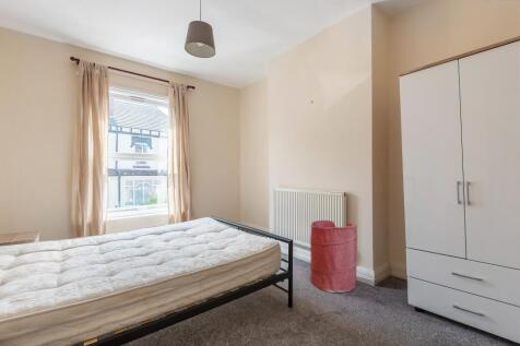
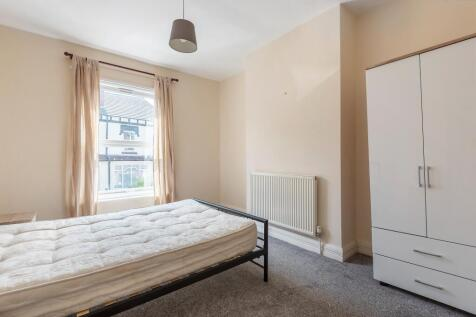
- laundry hamper (333, 251)
